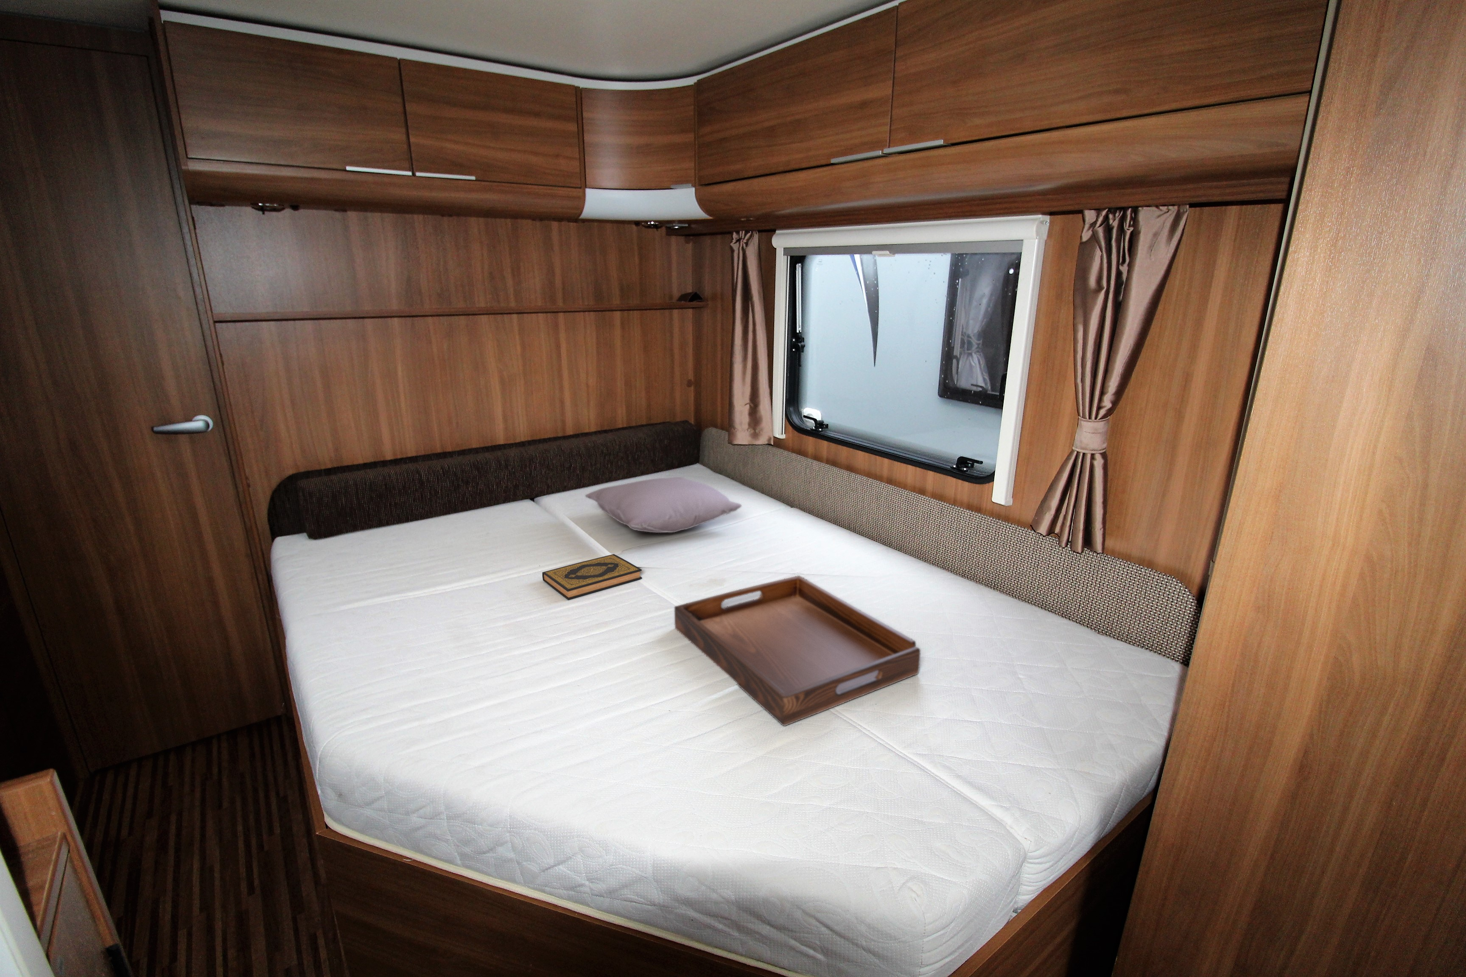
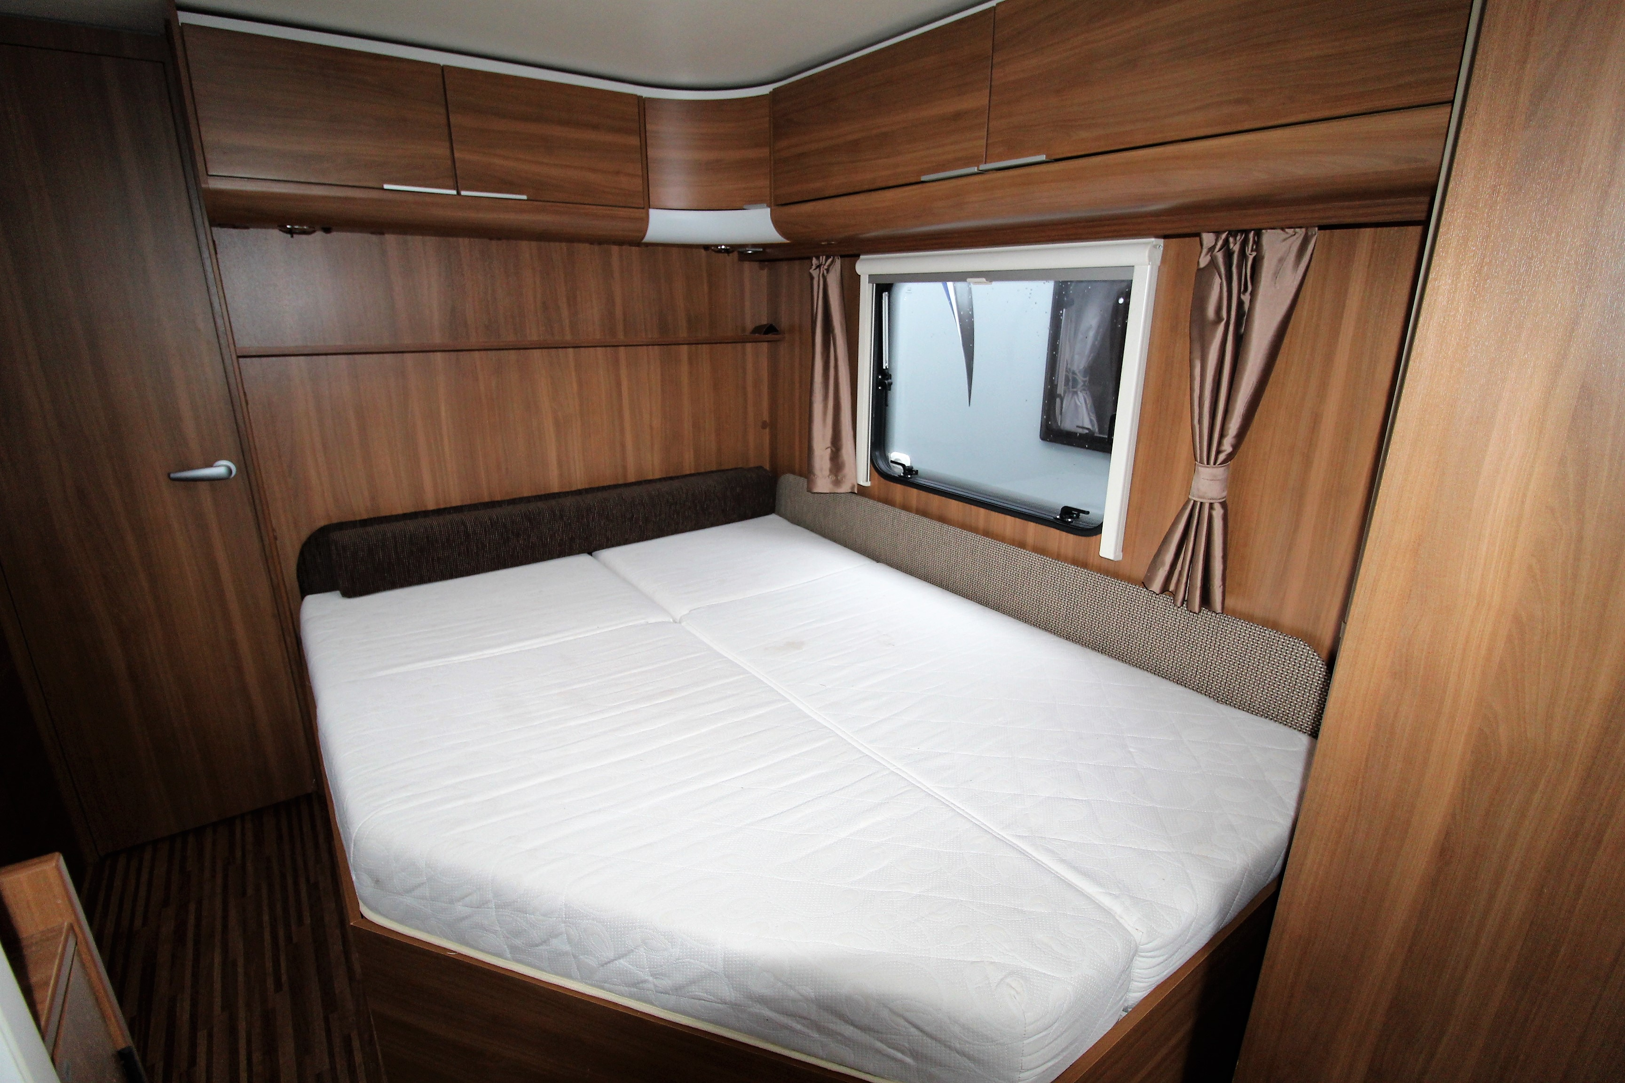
- pillow (661, 502)
- hardback book (592, 575)
- serving tray (792, 637)
